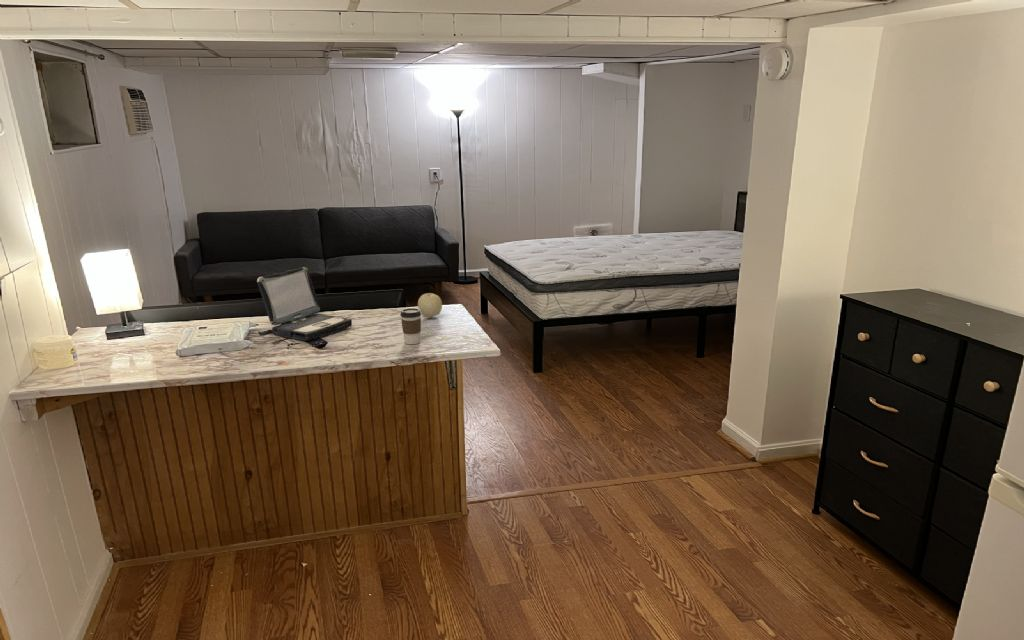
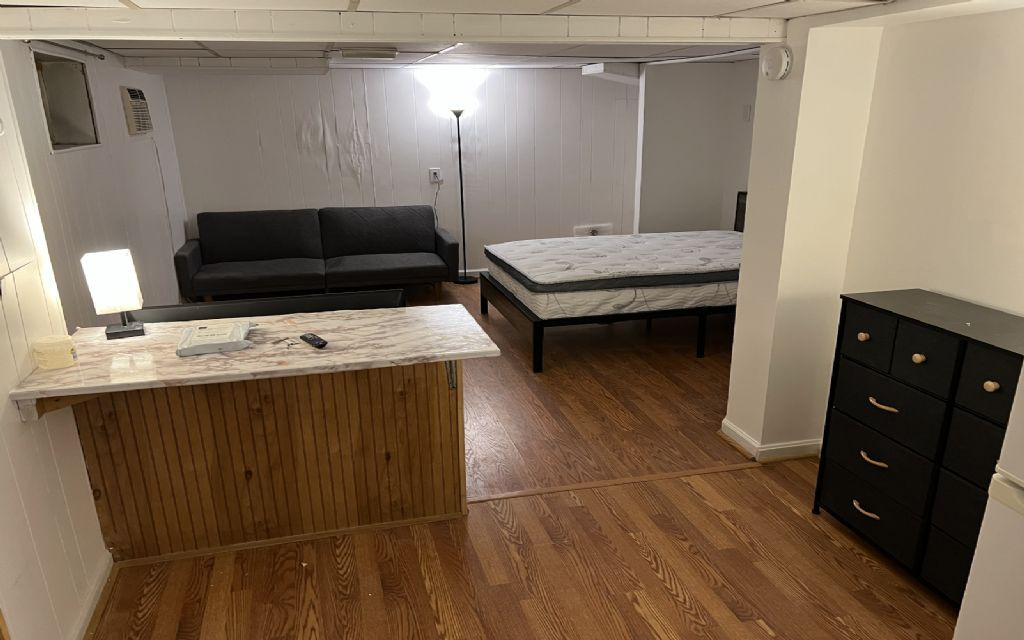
- coffee cup (411, 326)
- laptop (303, 302)
- fruit (429, 305)
